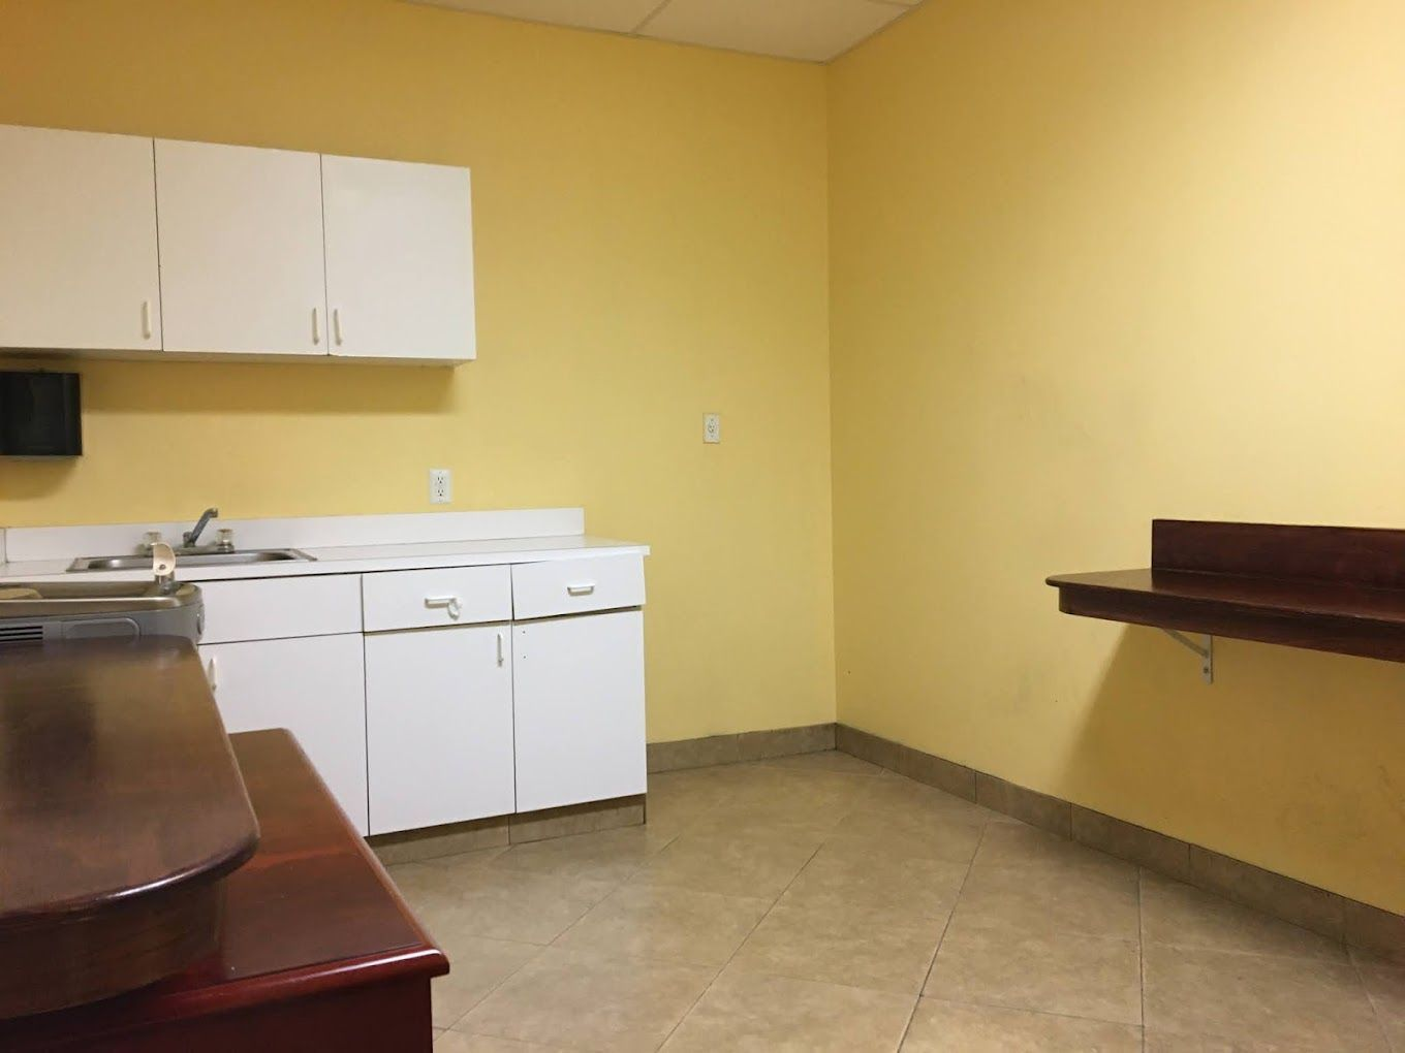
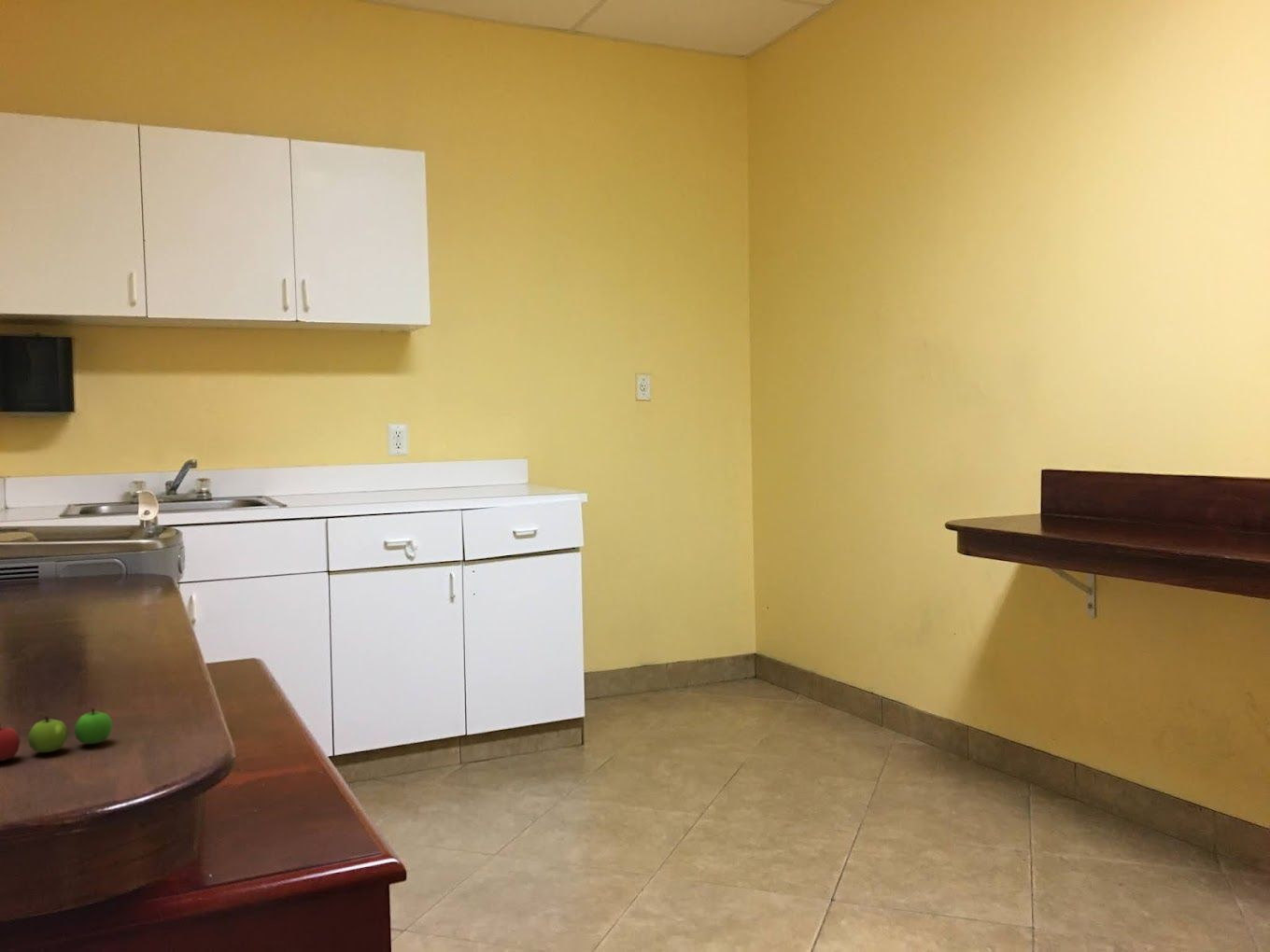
+ apple (48, 733)
